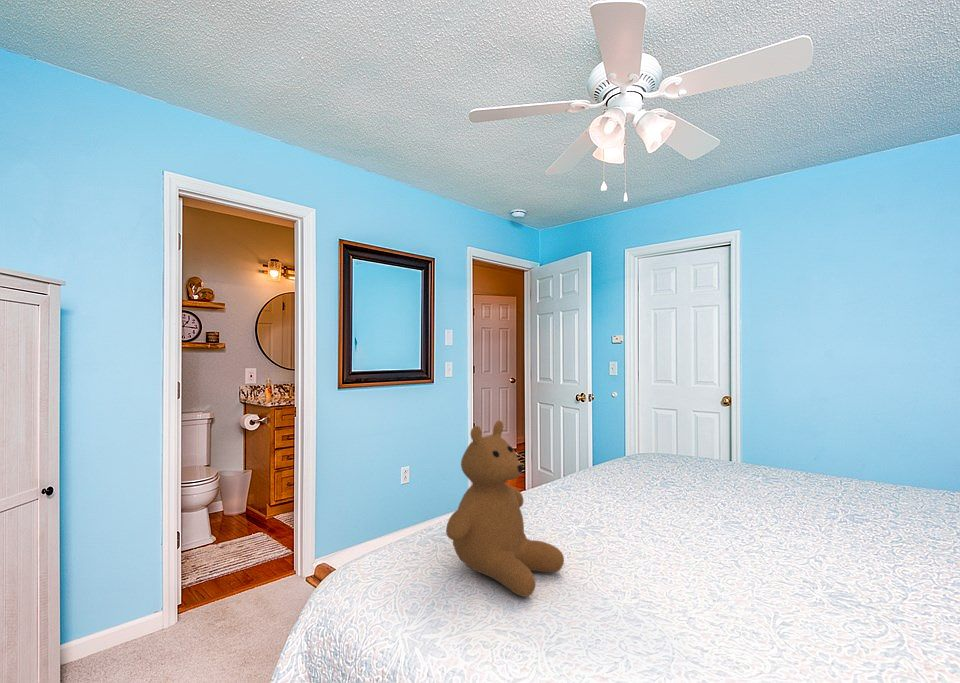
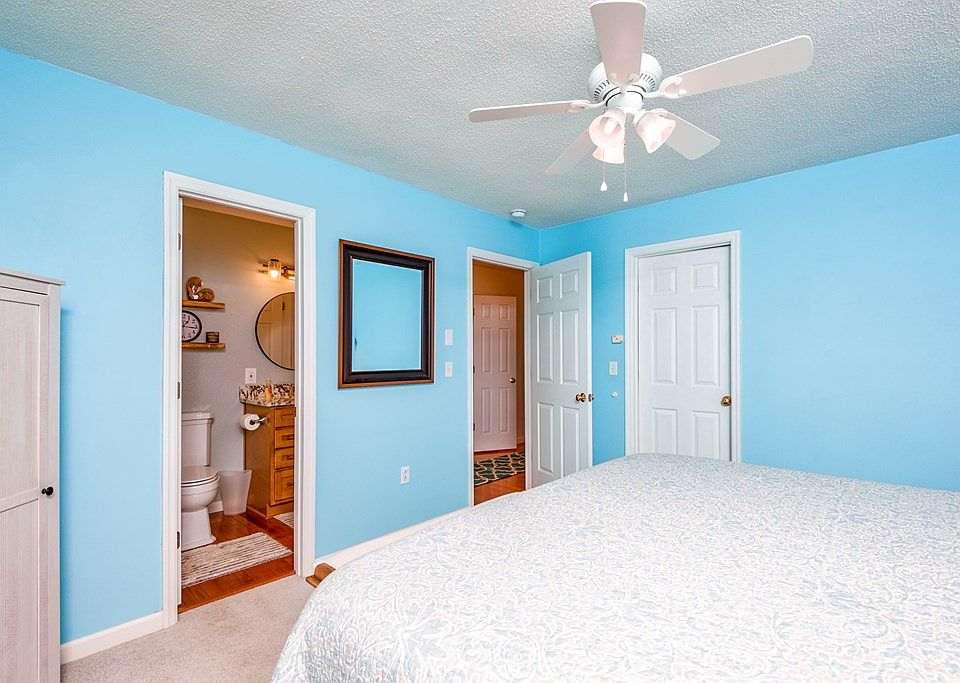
- teddy bear (506, 498)
